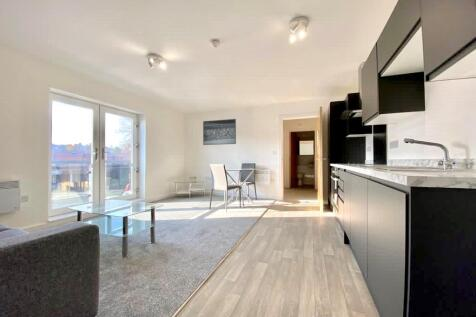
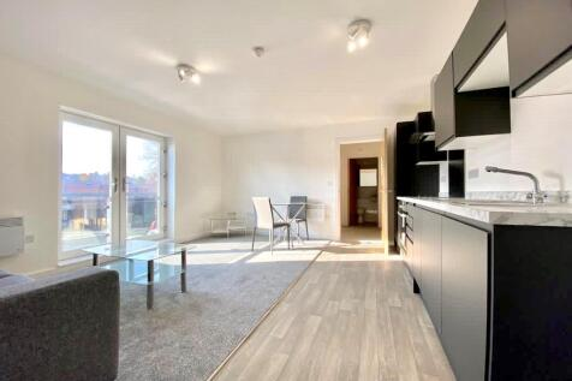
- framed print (219, 132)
